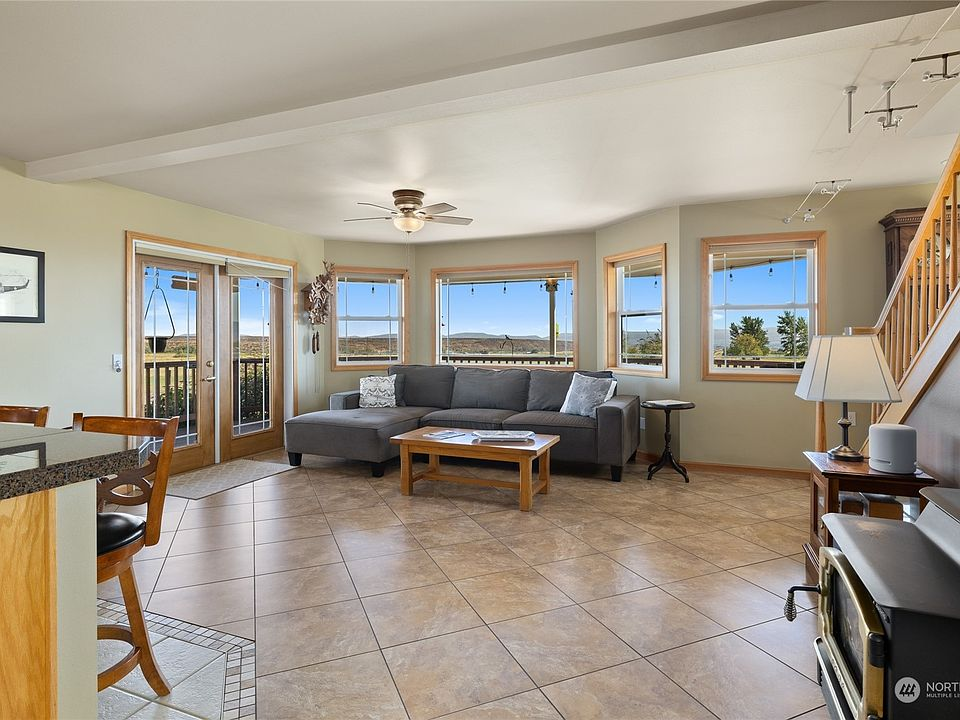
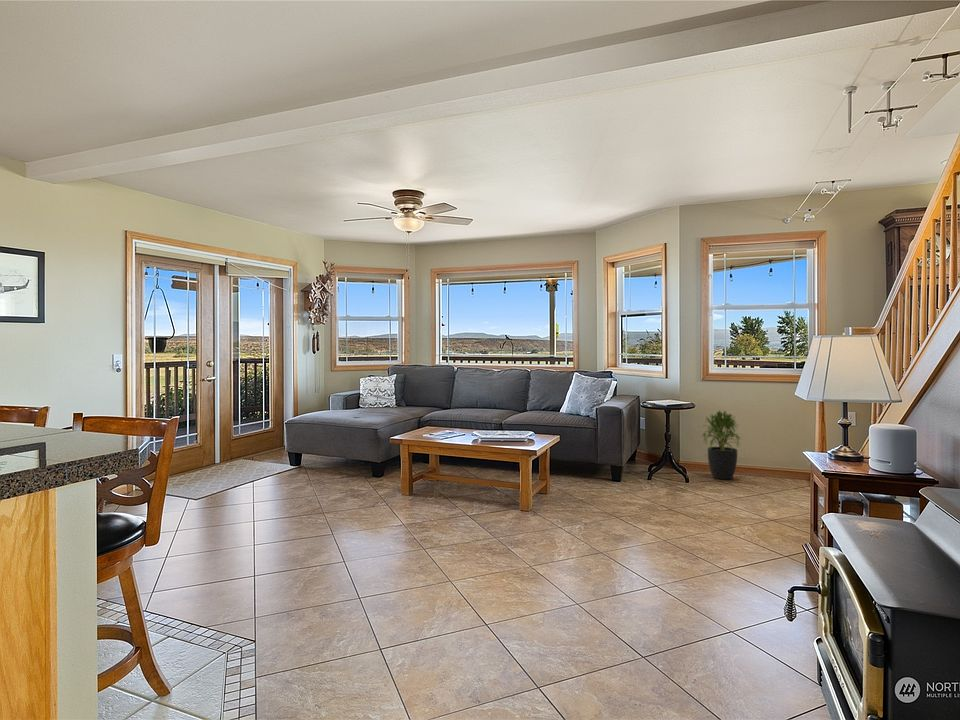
+ potted plant (719, 443)
